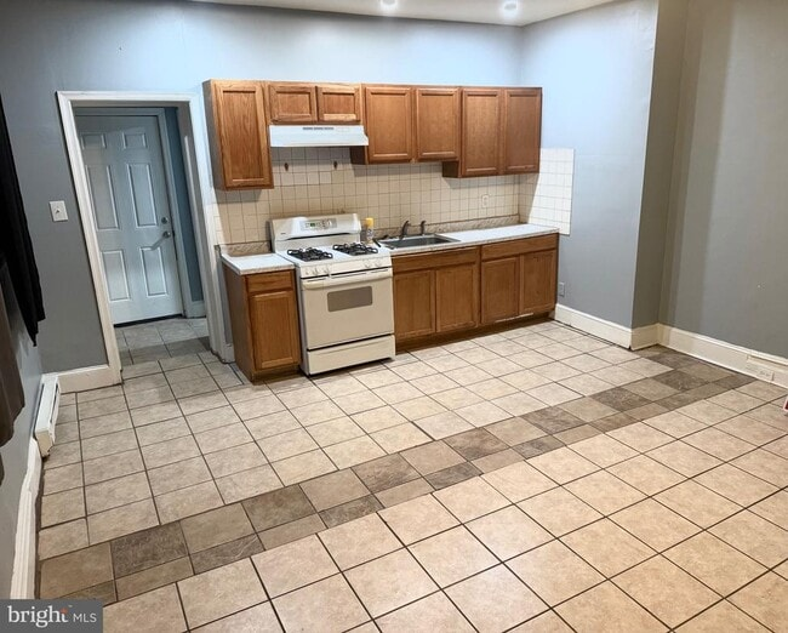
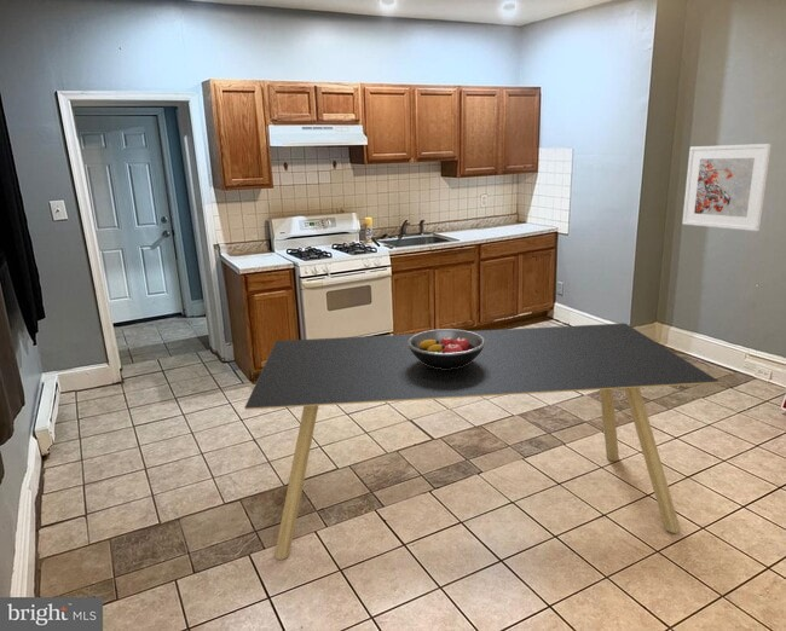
+ fruit bowl (446, 348)
+ dining table (467, 396)
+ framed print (723, 186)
